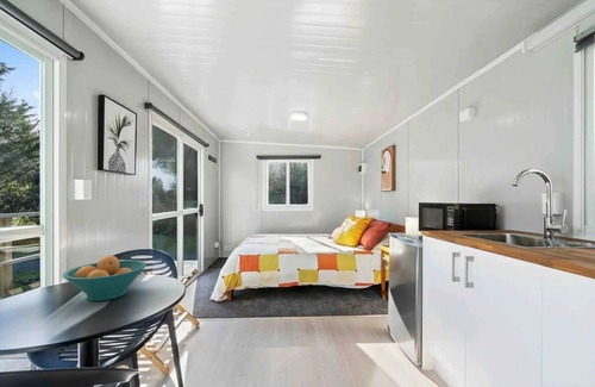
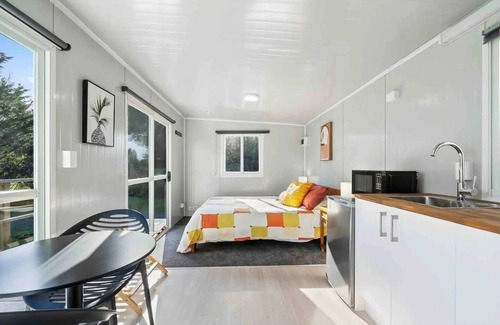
- fruit bowl (107, 275)
